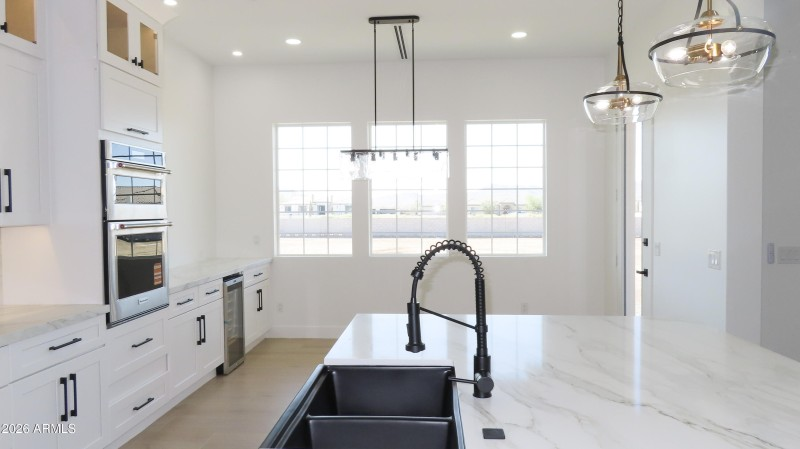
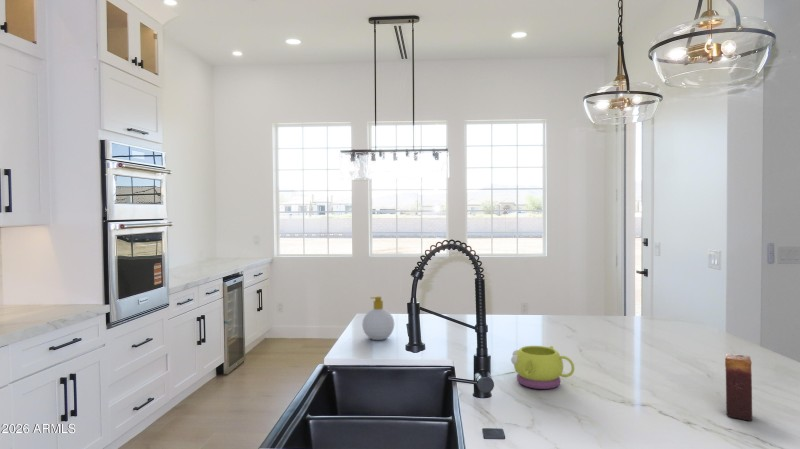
+ candle (738, 385)
+ soap bottle (378, 317)
+ mug (542, 367)
